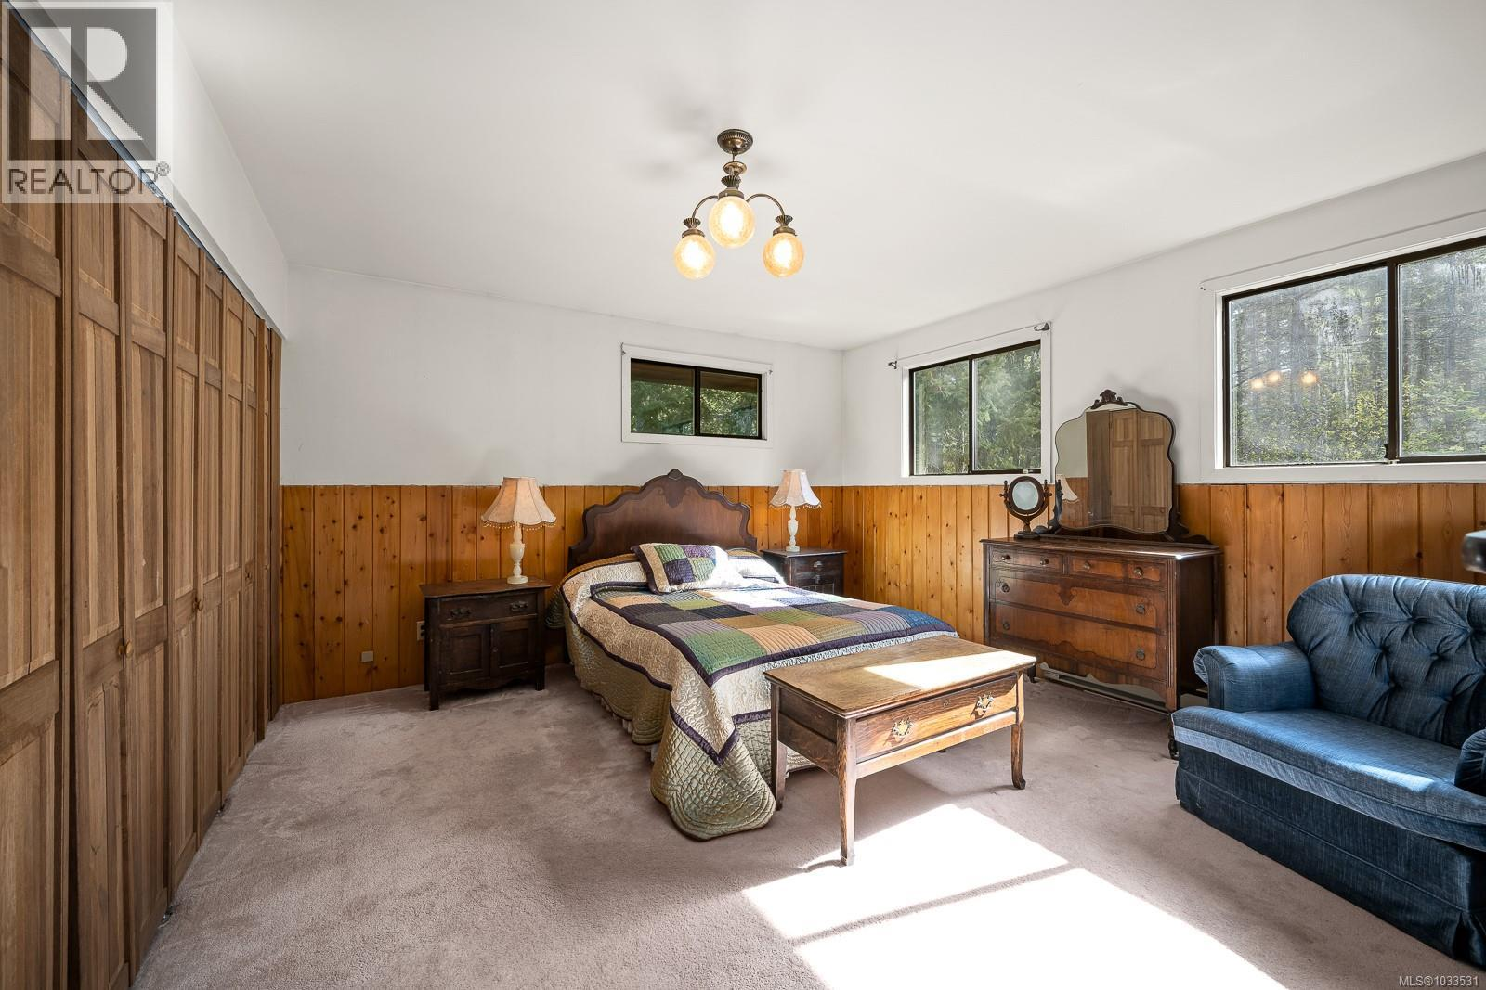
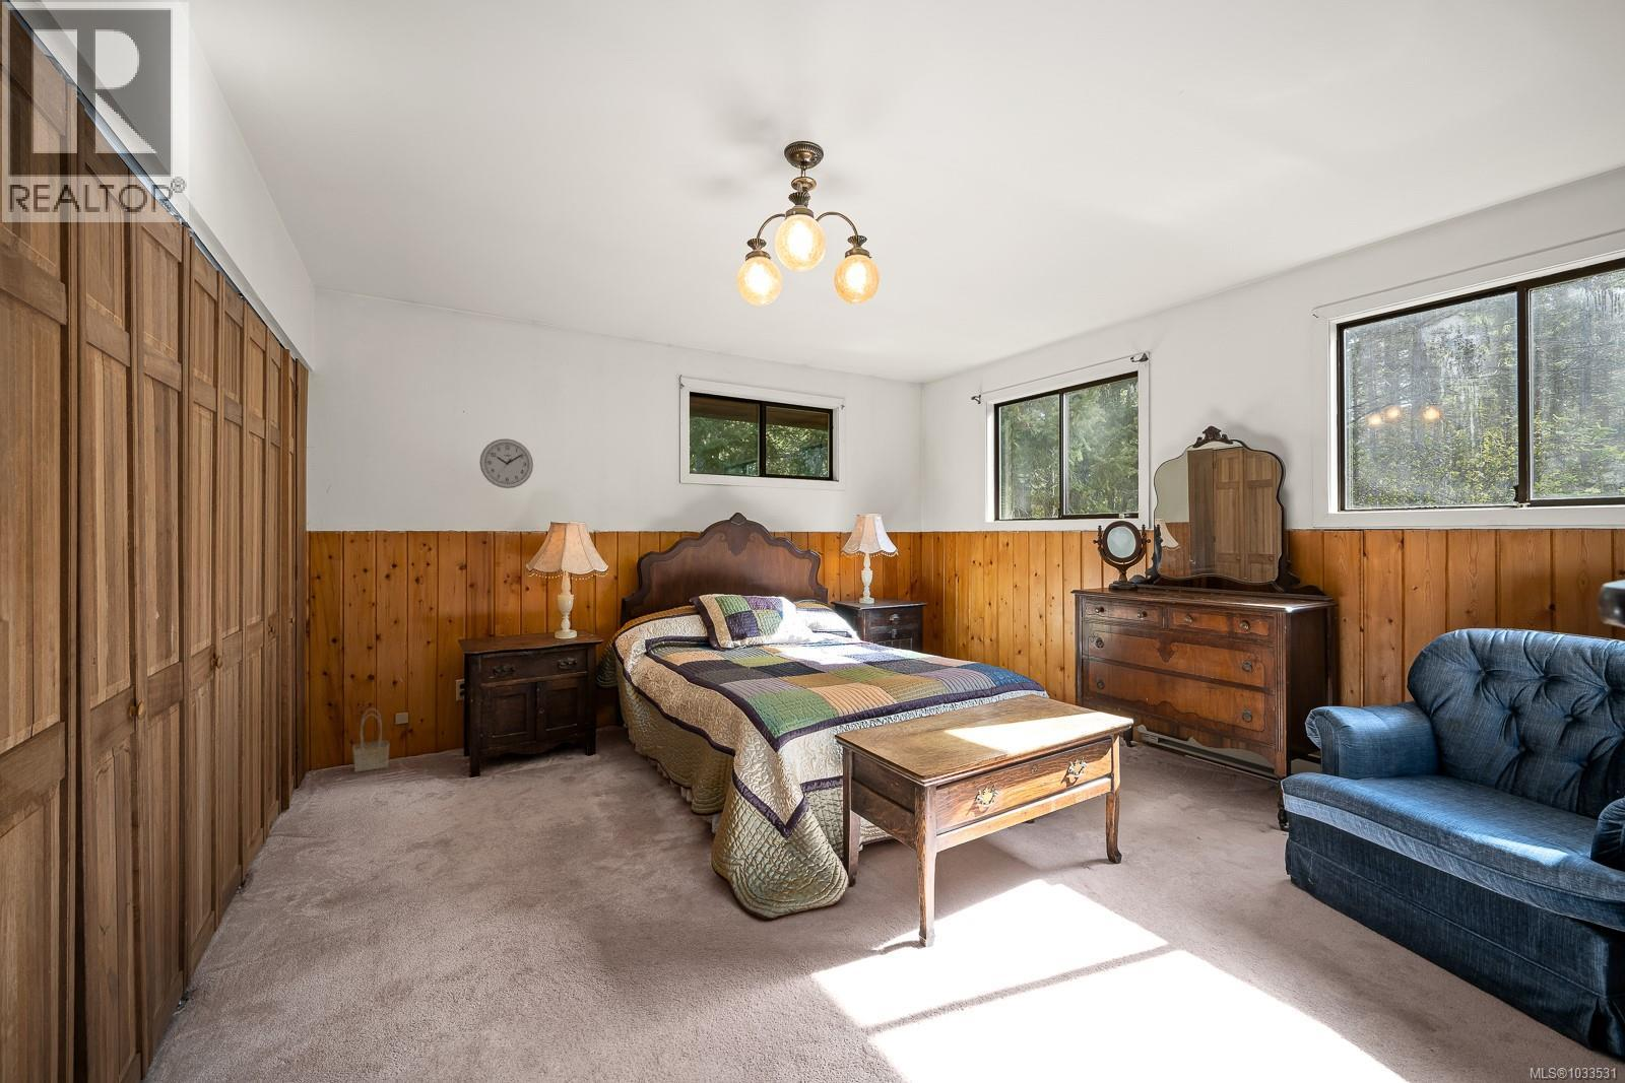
+ basket (371, 742)
+ wall clock (507, 463)
